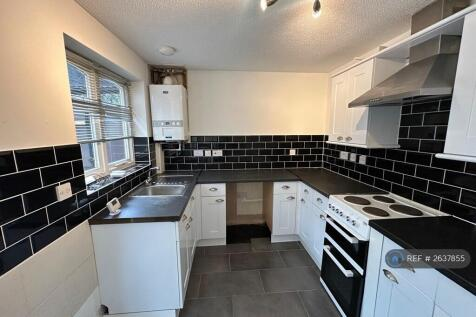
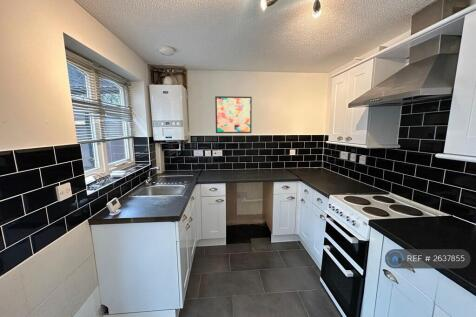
+ wall art (233, 115)
